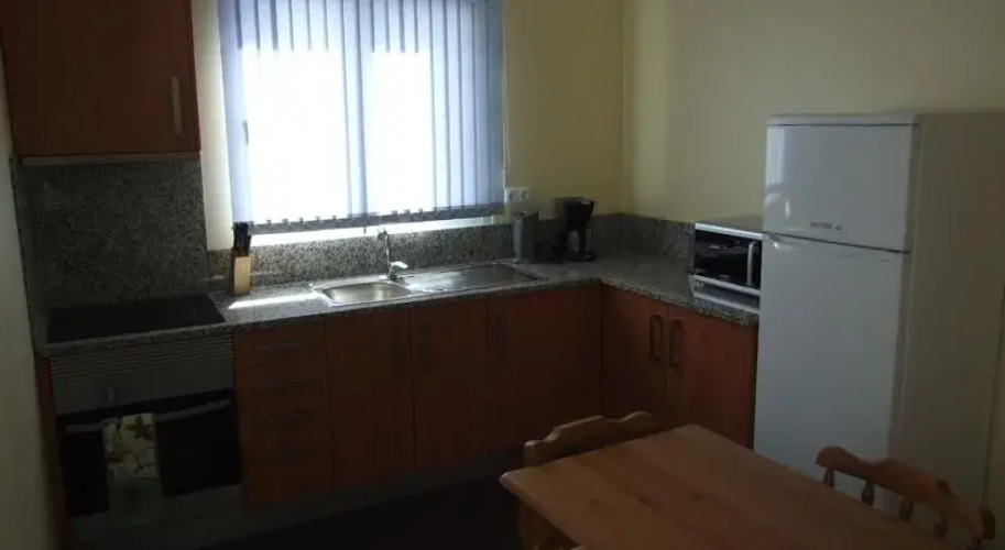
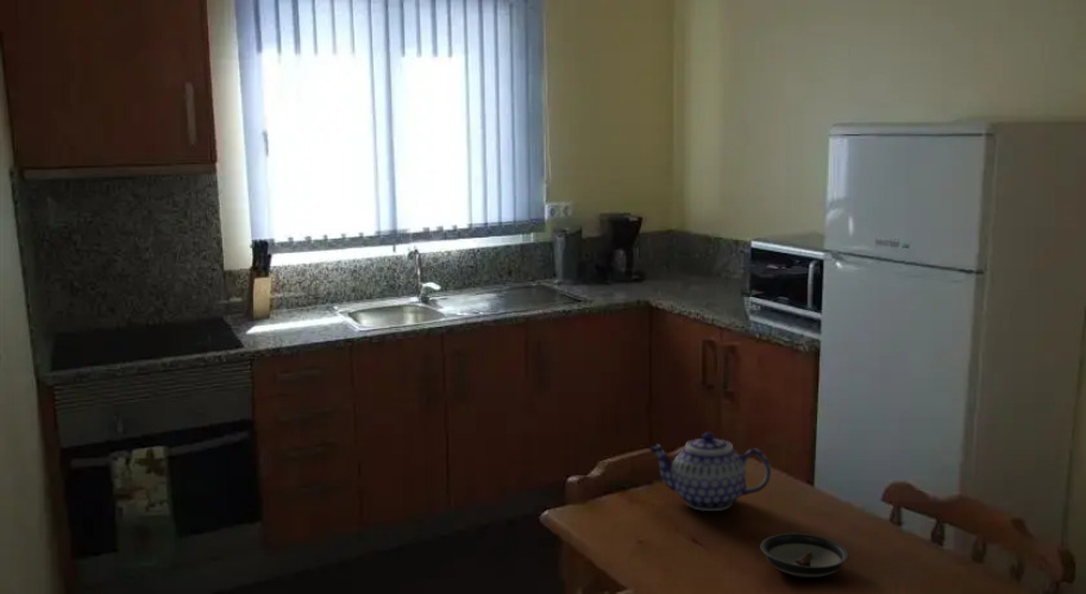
+ teapot (708, 467)
+ saucer (803, 558)
